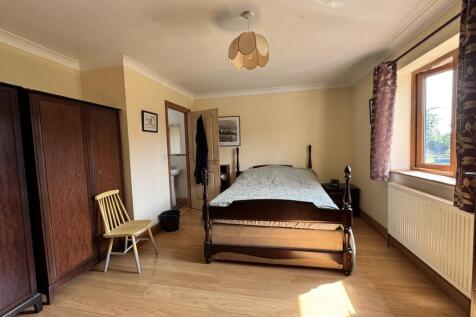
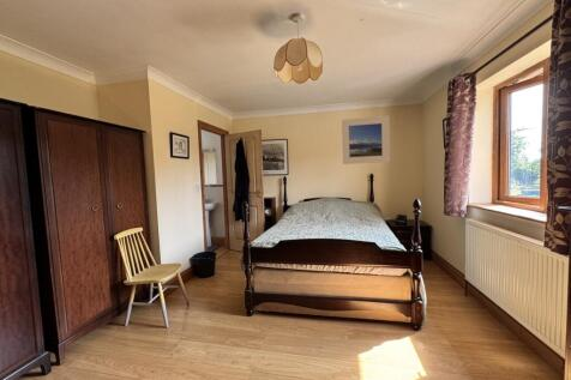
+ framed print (365, 140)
